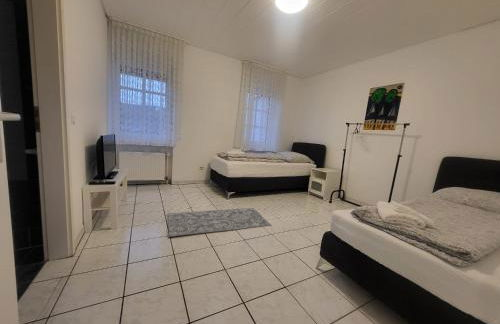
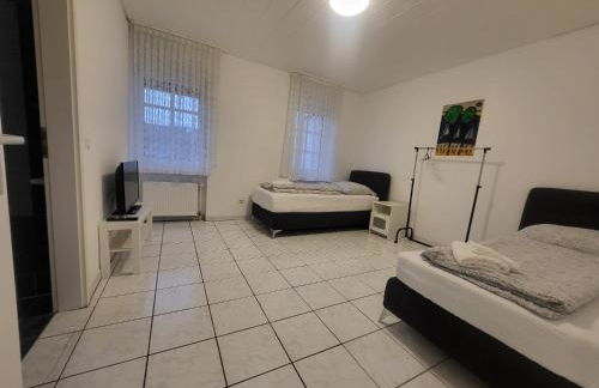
- rug (219, 219)
